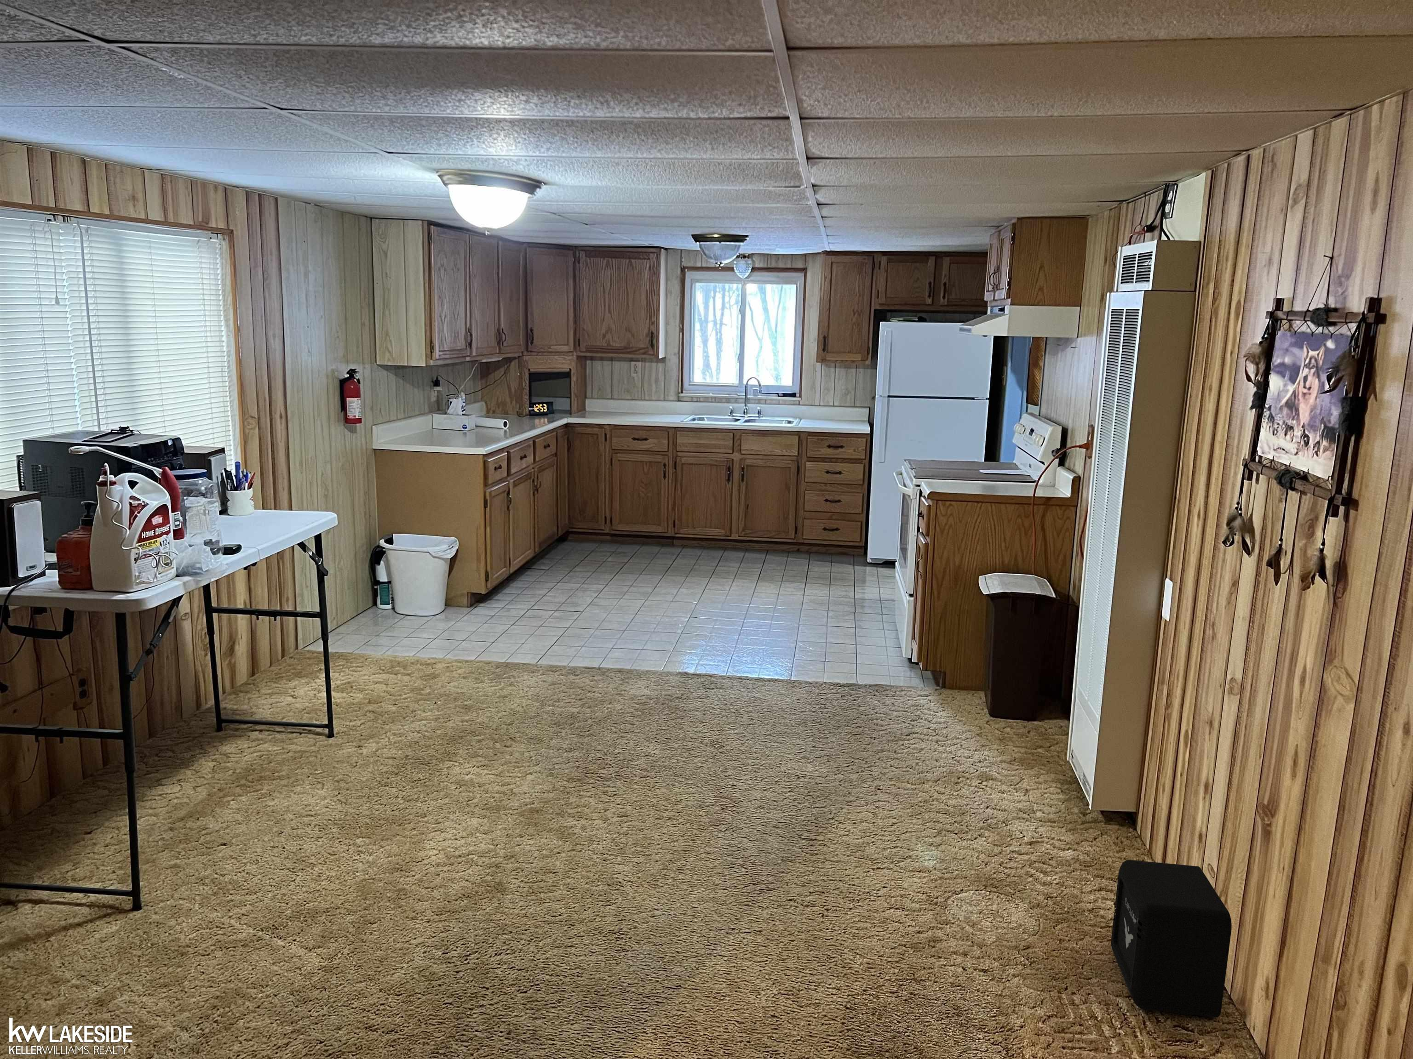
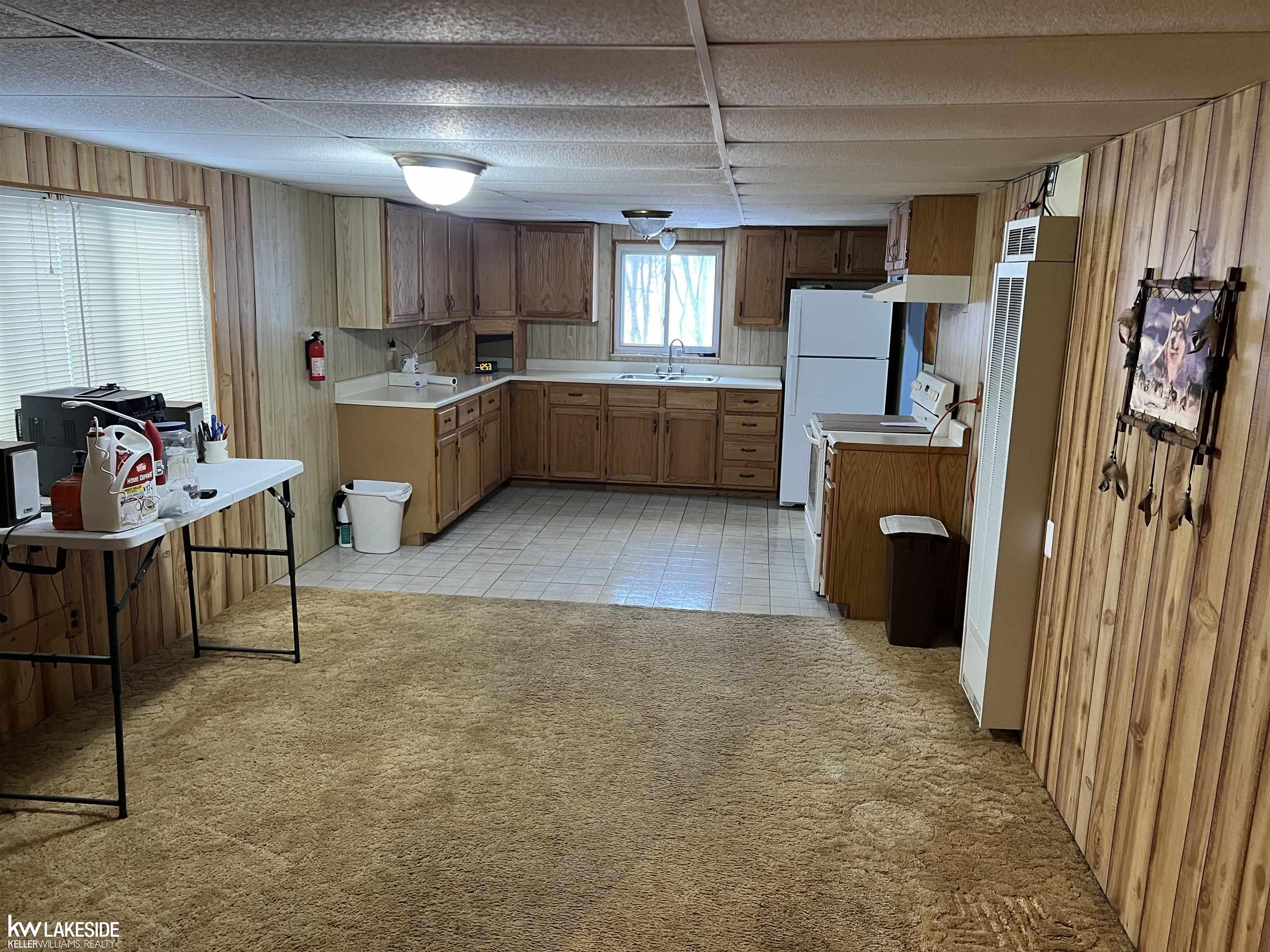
- air purifier (1166, 934)
